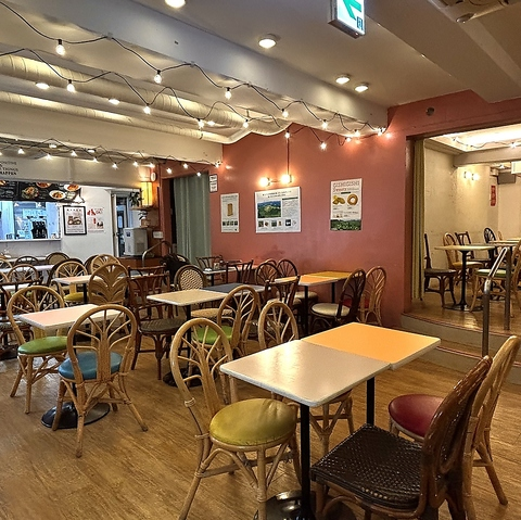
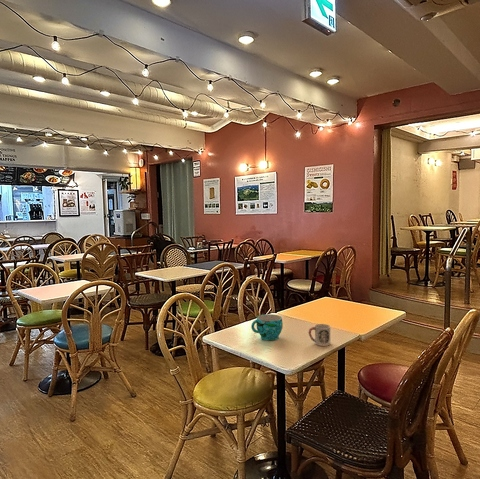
+ cup (319, 334)
+ cup (268, 328)
